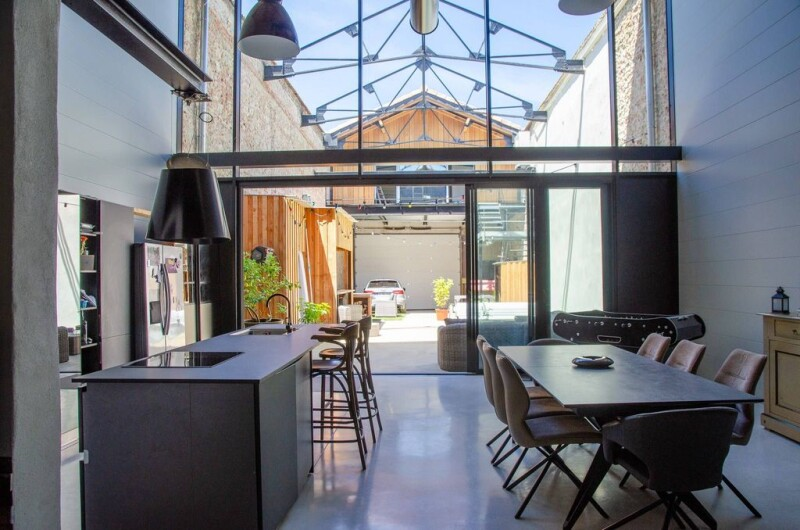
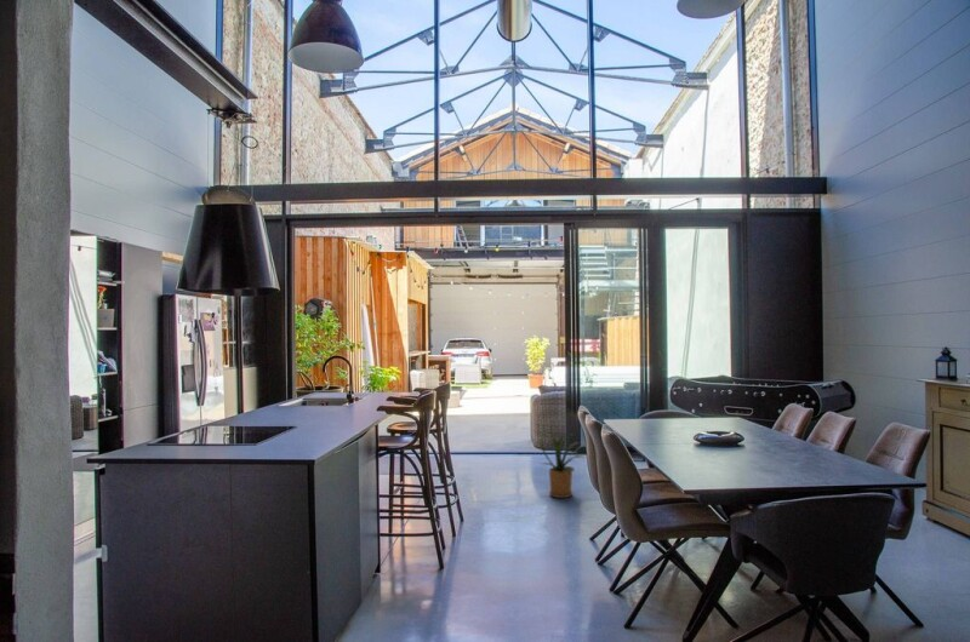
+ house plant (563, 462)
